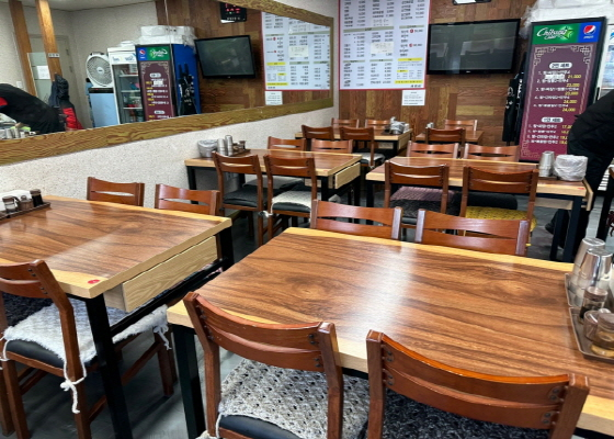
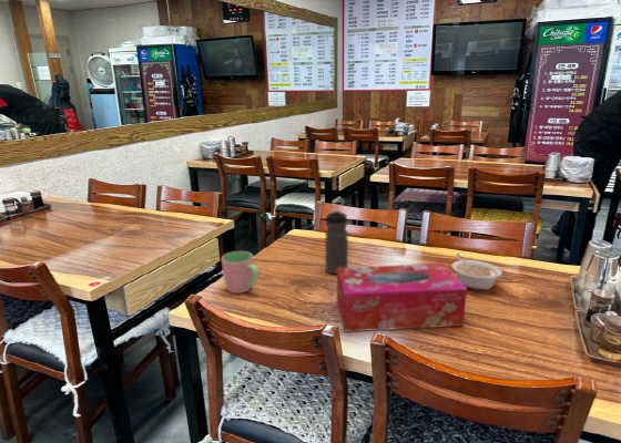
+ tissue box (397, 295)
+ legume (474, 274)
+ water bottle (336, 240)
+ cup (242, 274)
